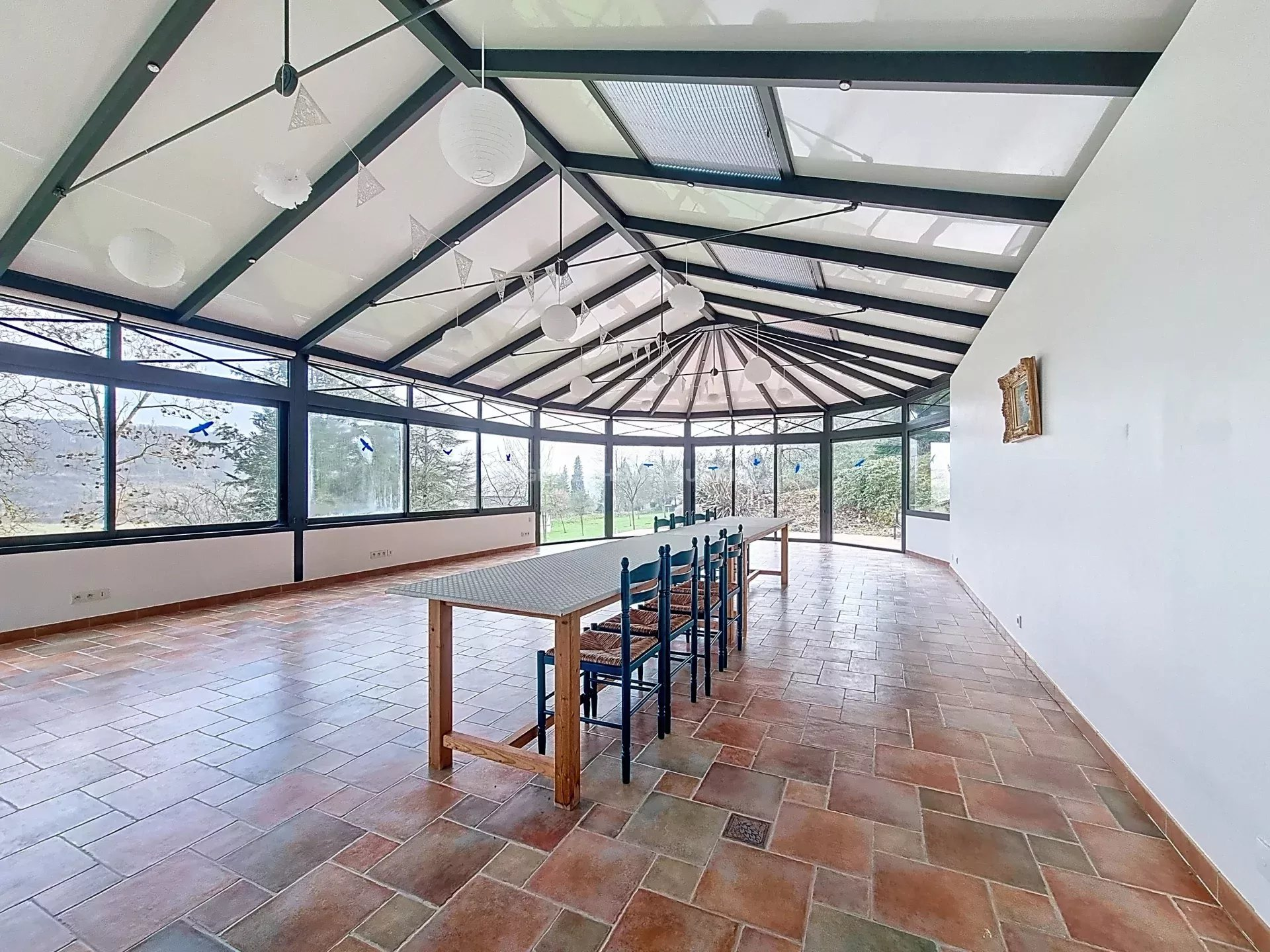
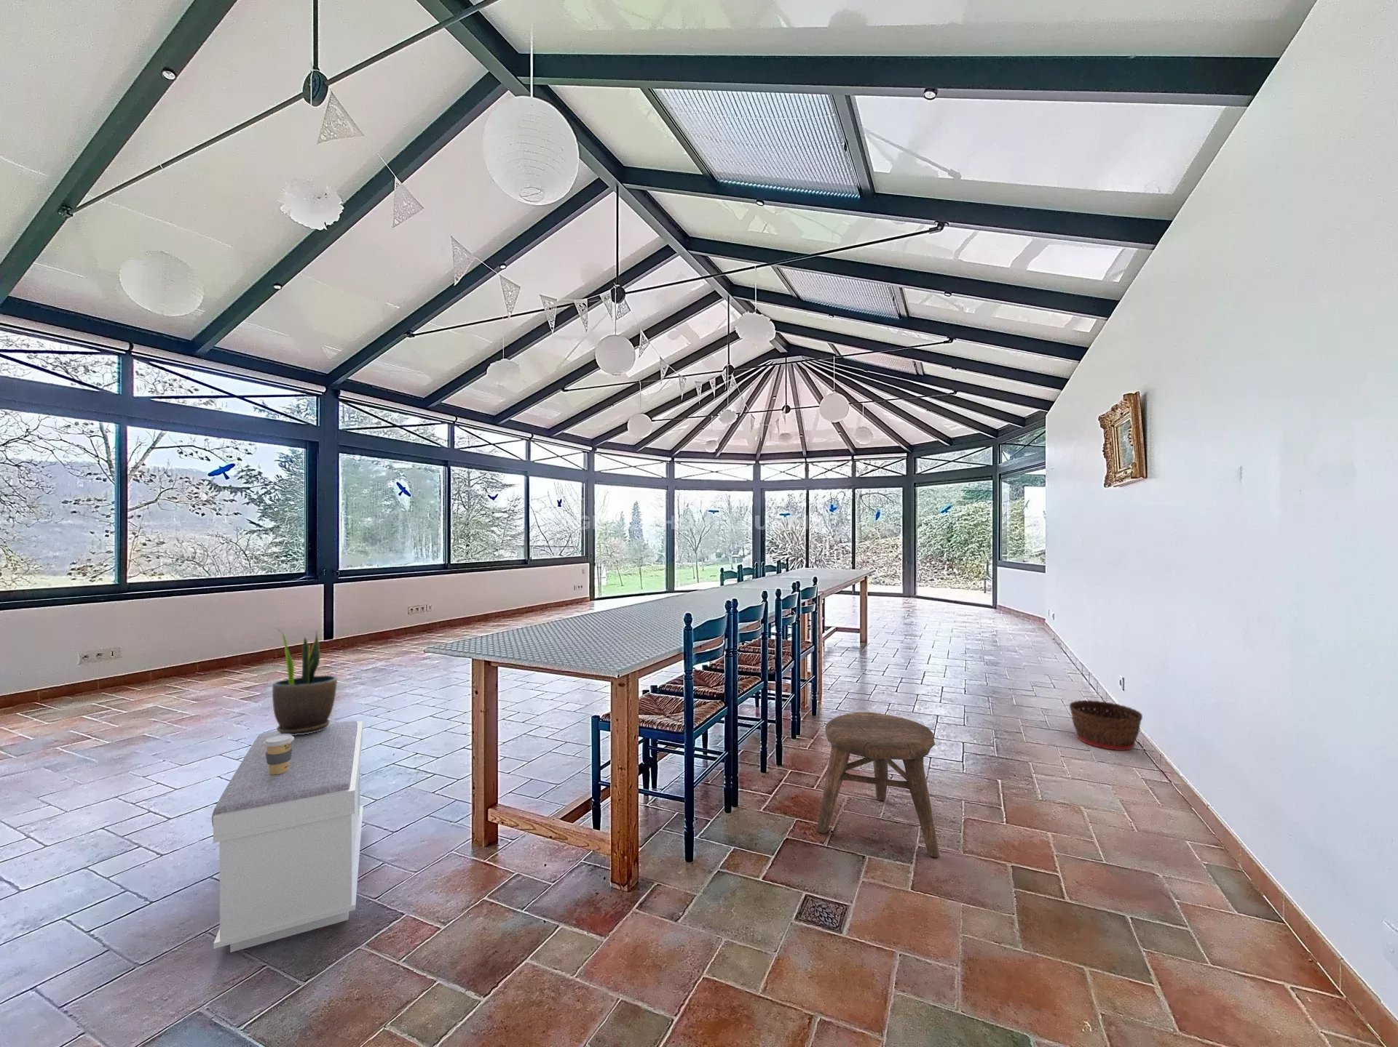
+ basket (1104, 725)
+ bench (301, 816)
+ stool (873, 778)
+ coffee cup (278, 753)
+ potted plant (304, 679)
